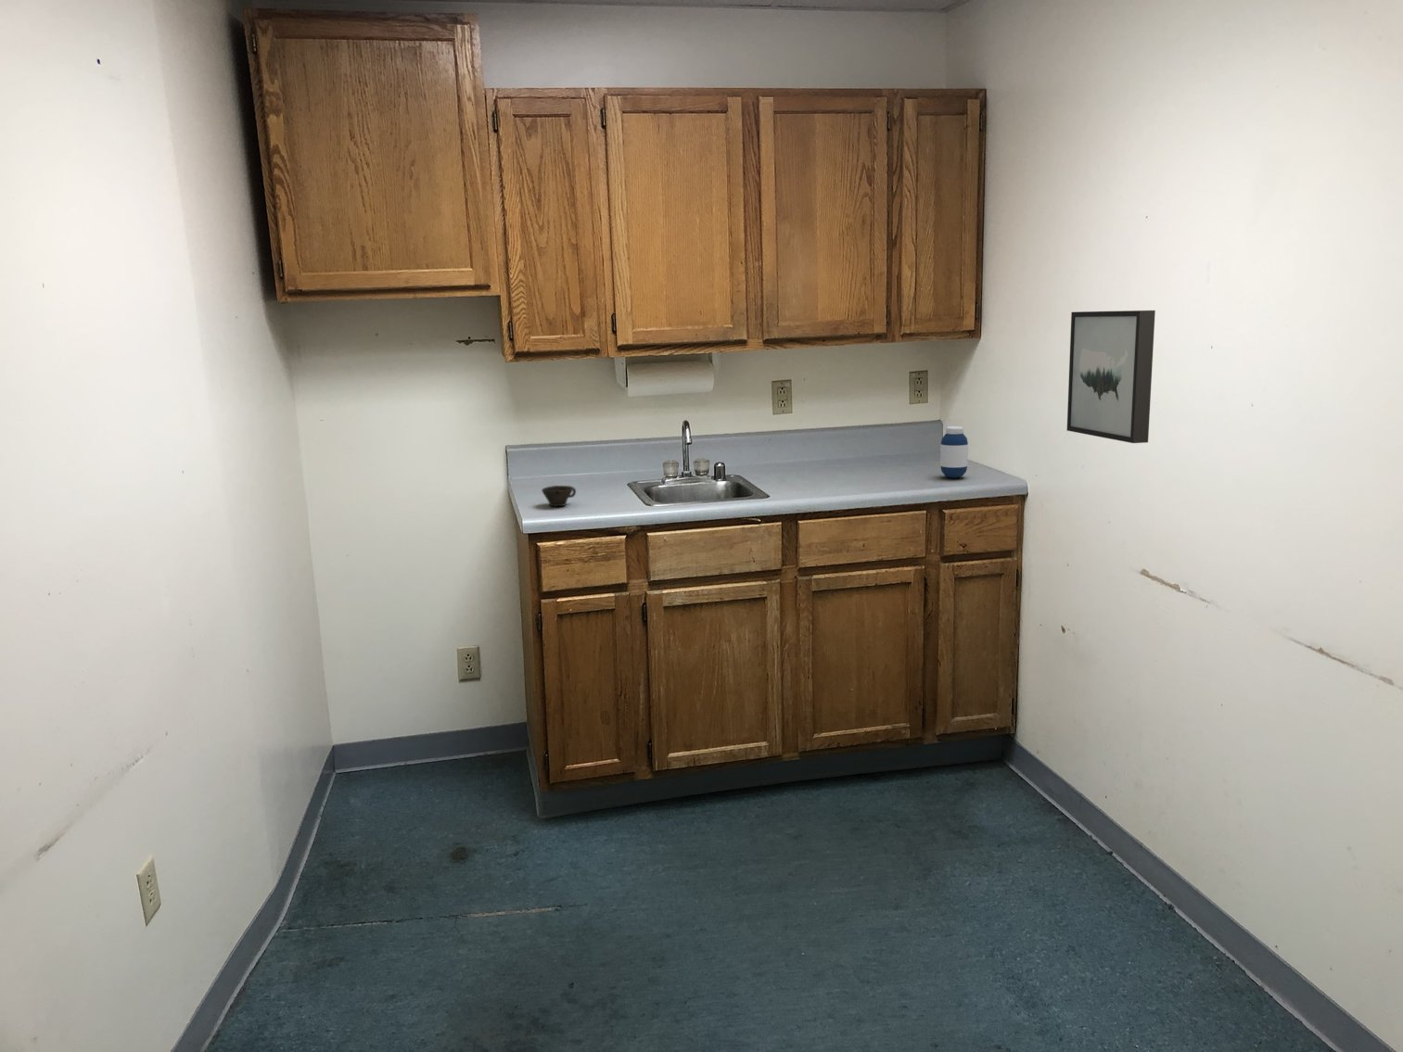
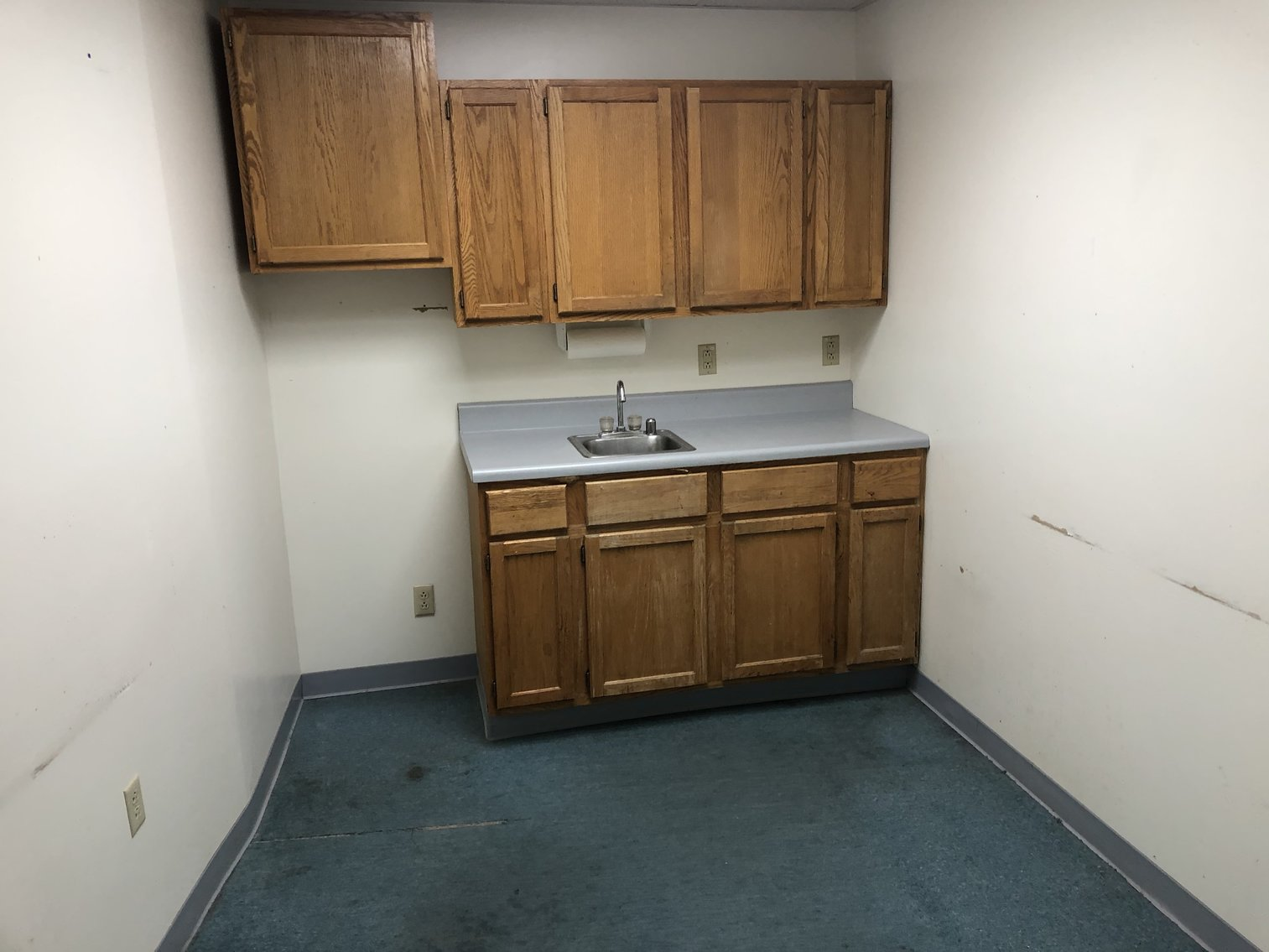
- medicine bottle (954, 451)
- cup (559, 496)
- wall art (1107, 374)
